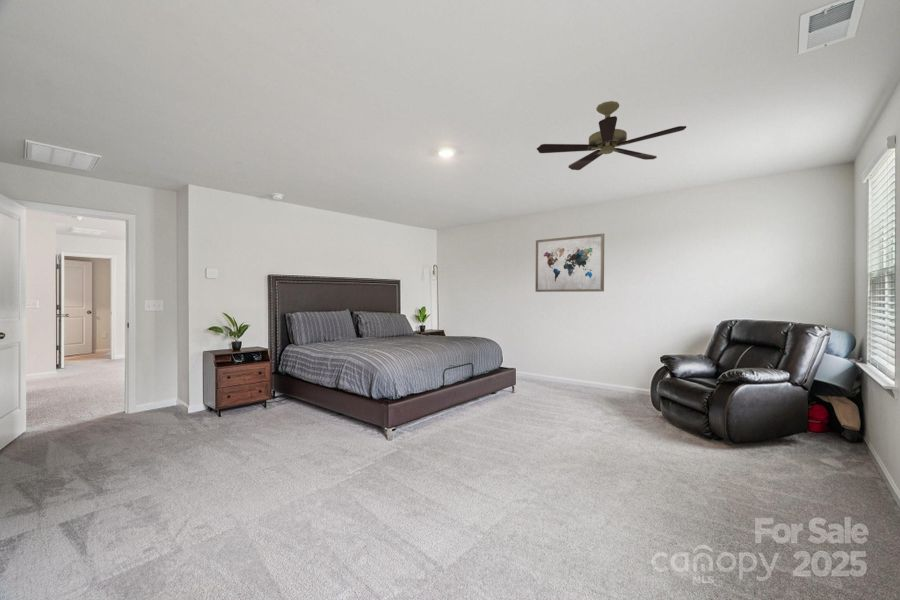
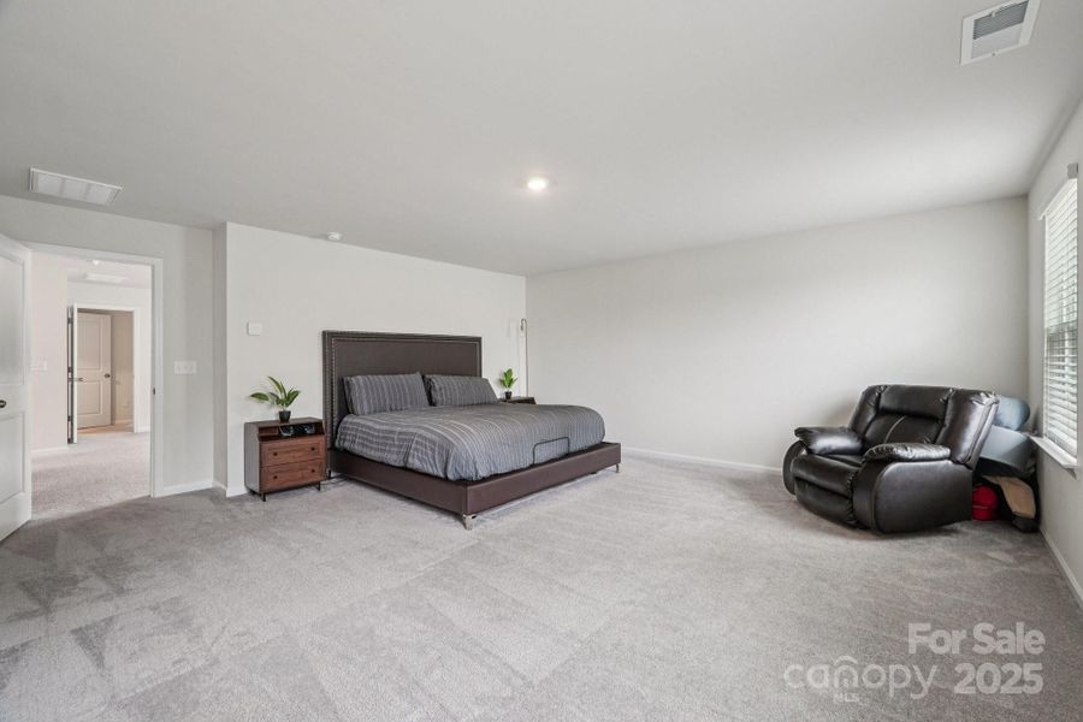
- wall art (567, 264)
- ceiling fan (606, 127)
